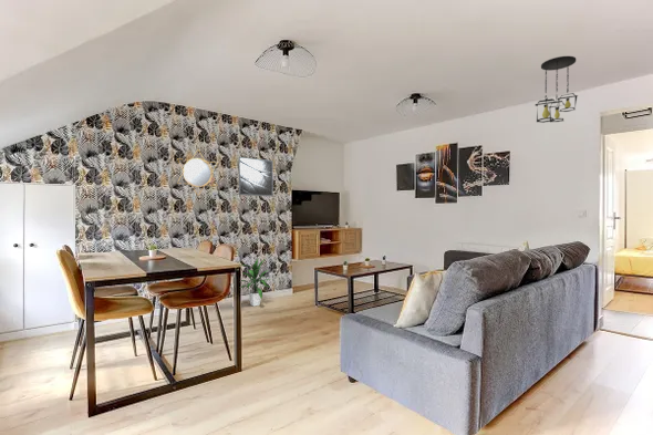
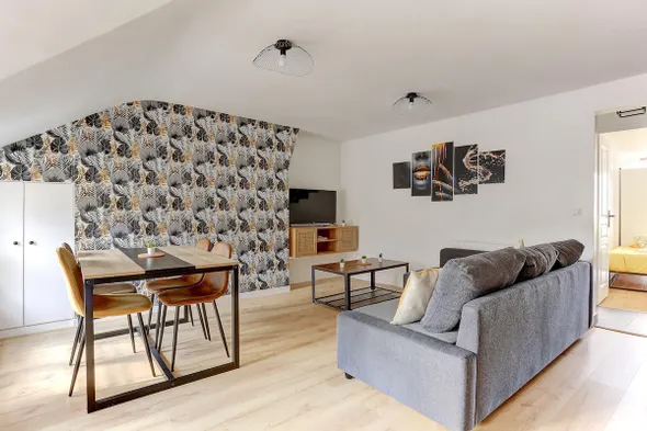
- ceiling light fixture (557, 91)
- indoor plant (255, 281)
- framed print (256, 177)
- home mirror (197, 172)
